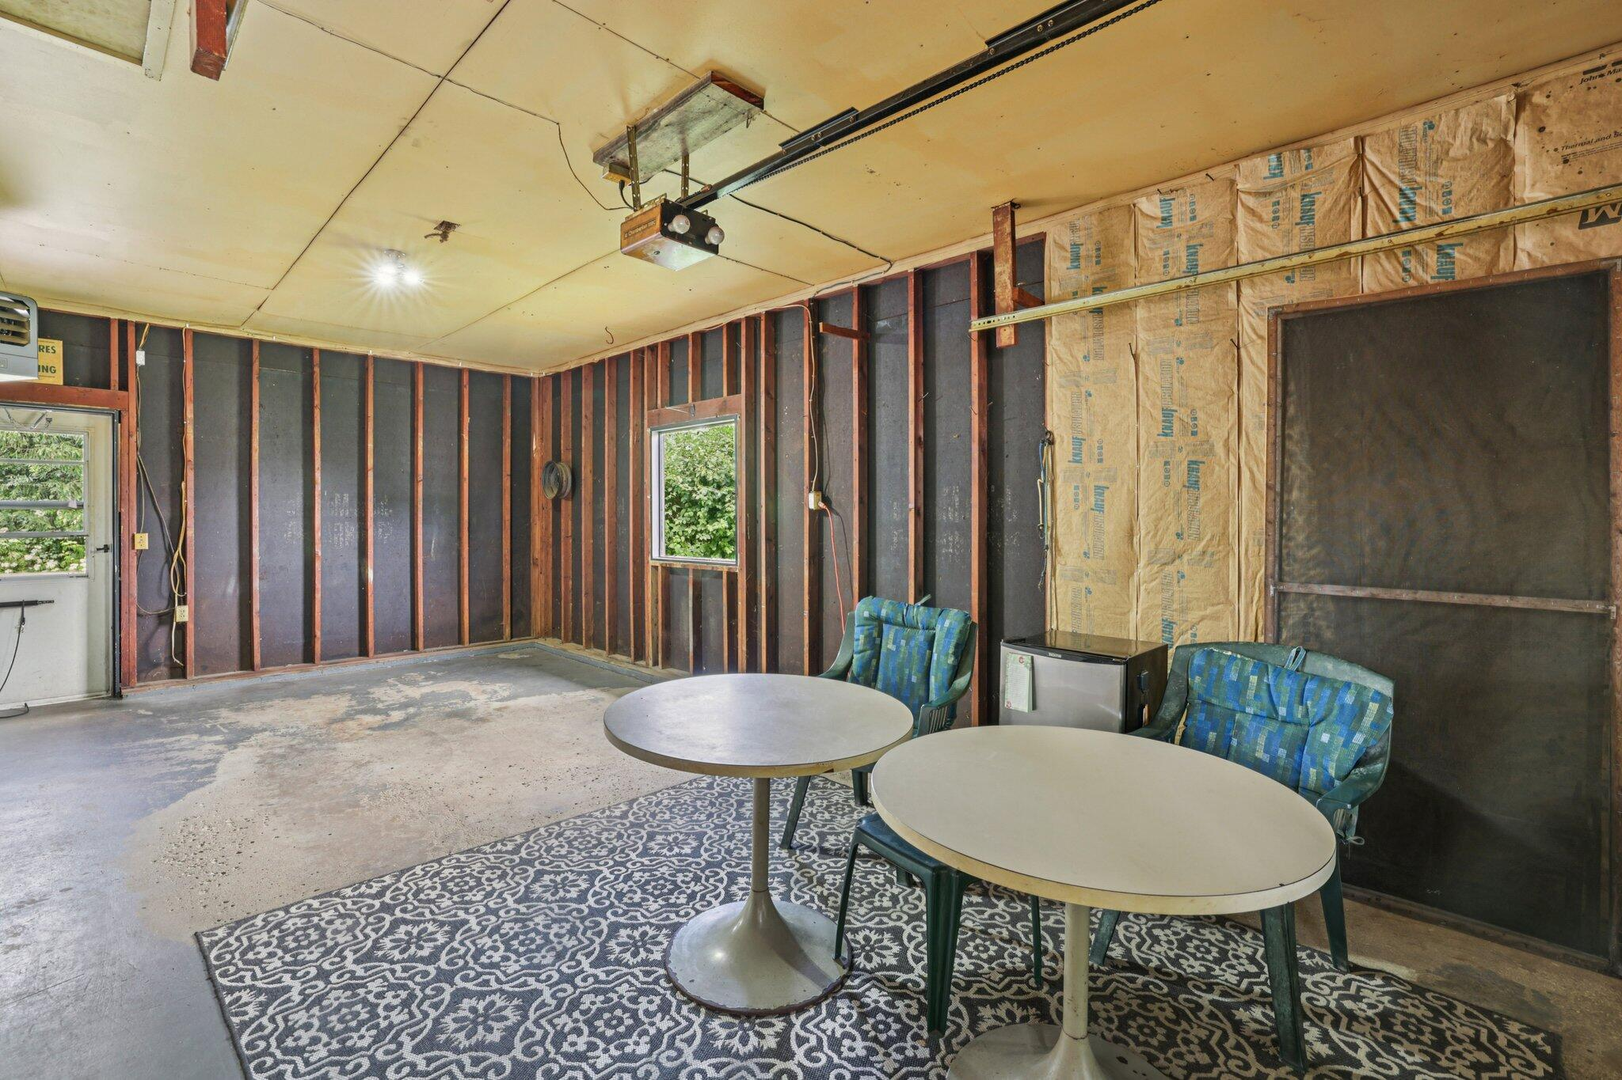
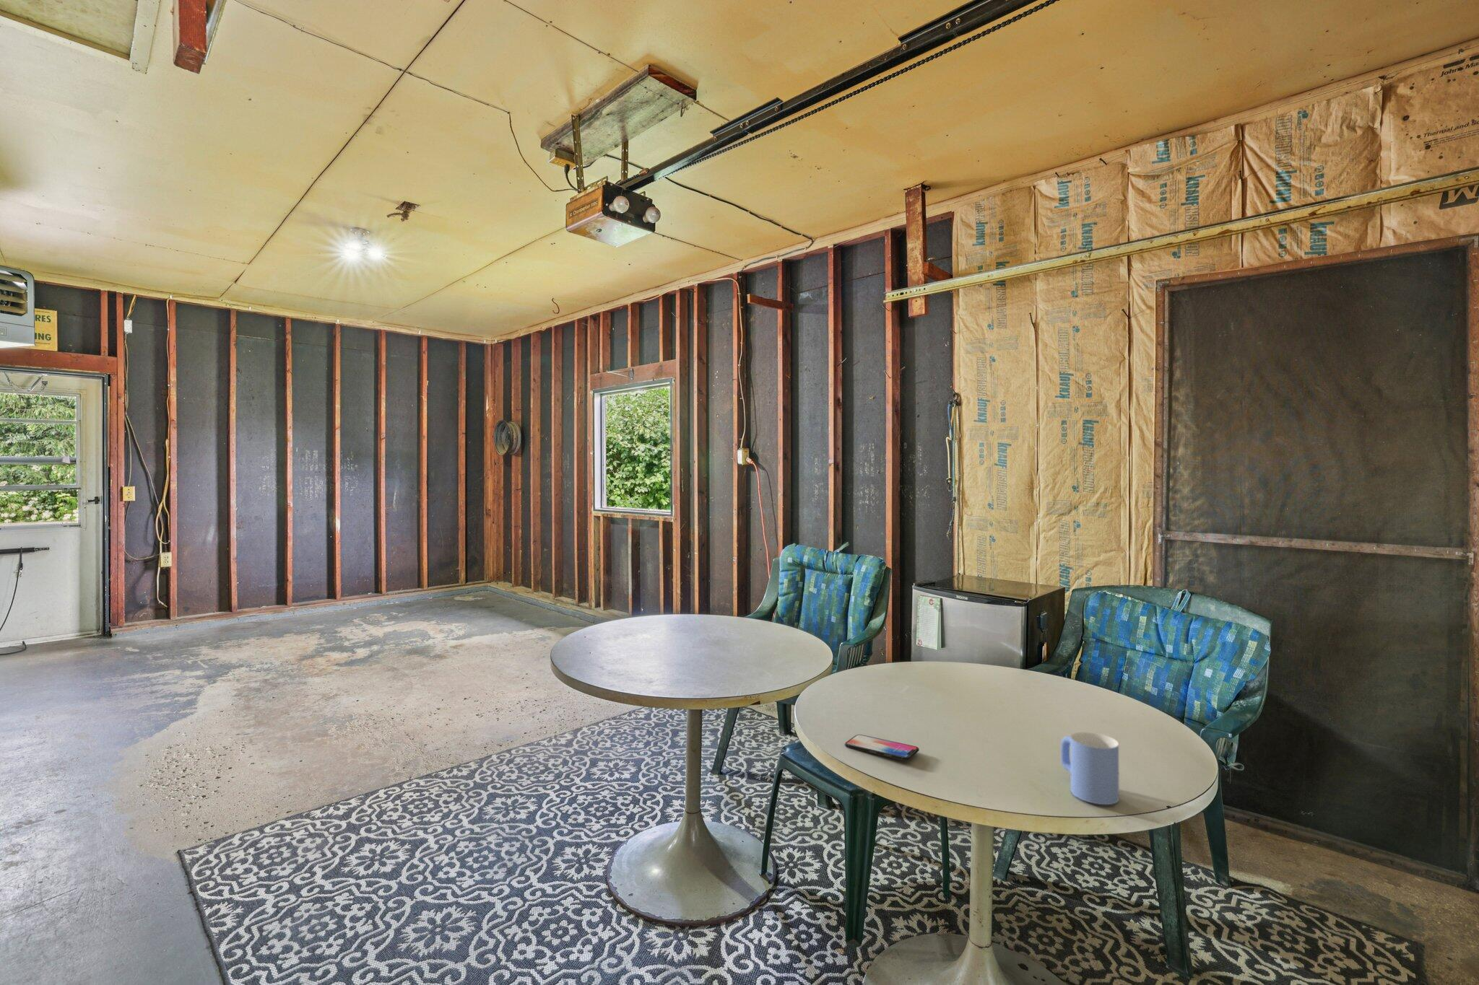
+ mug (1089, 763)
+ smartphone (881, 746)
